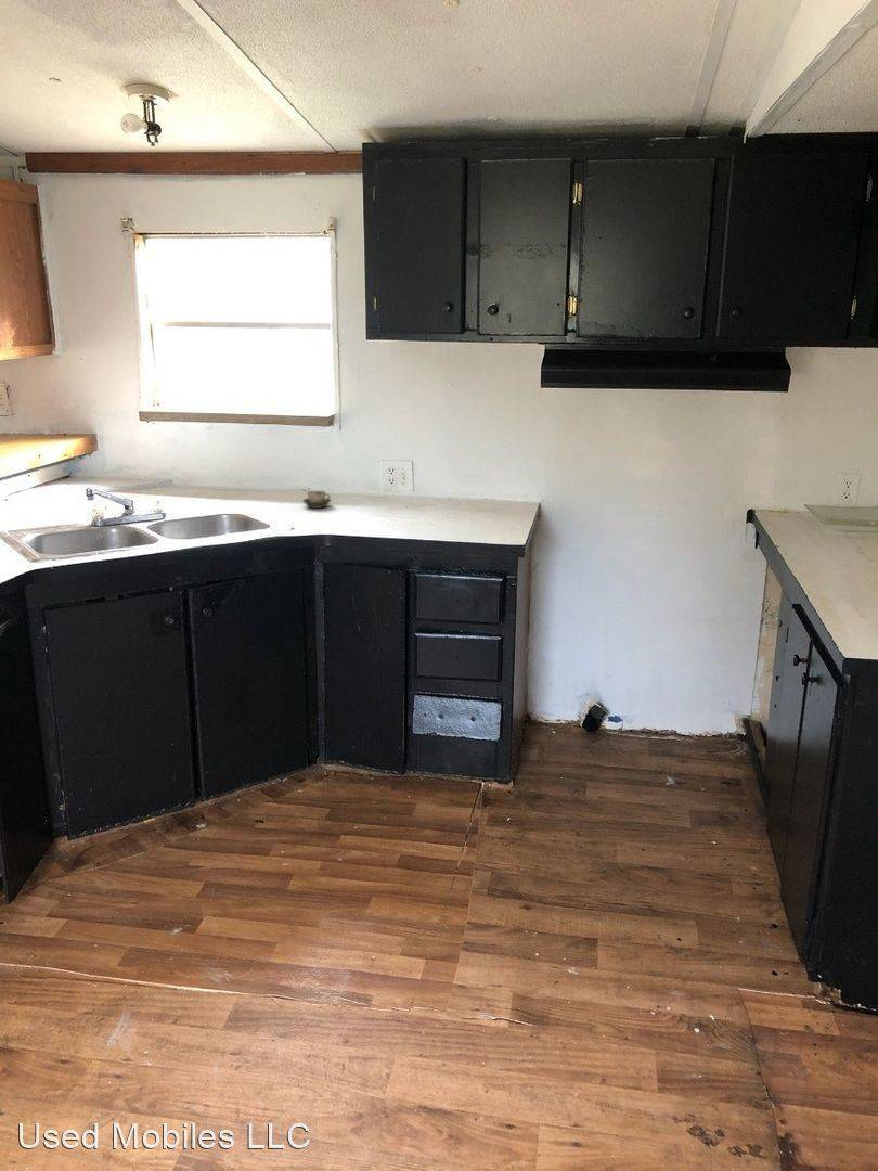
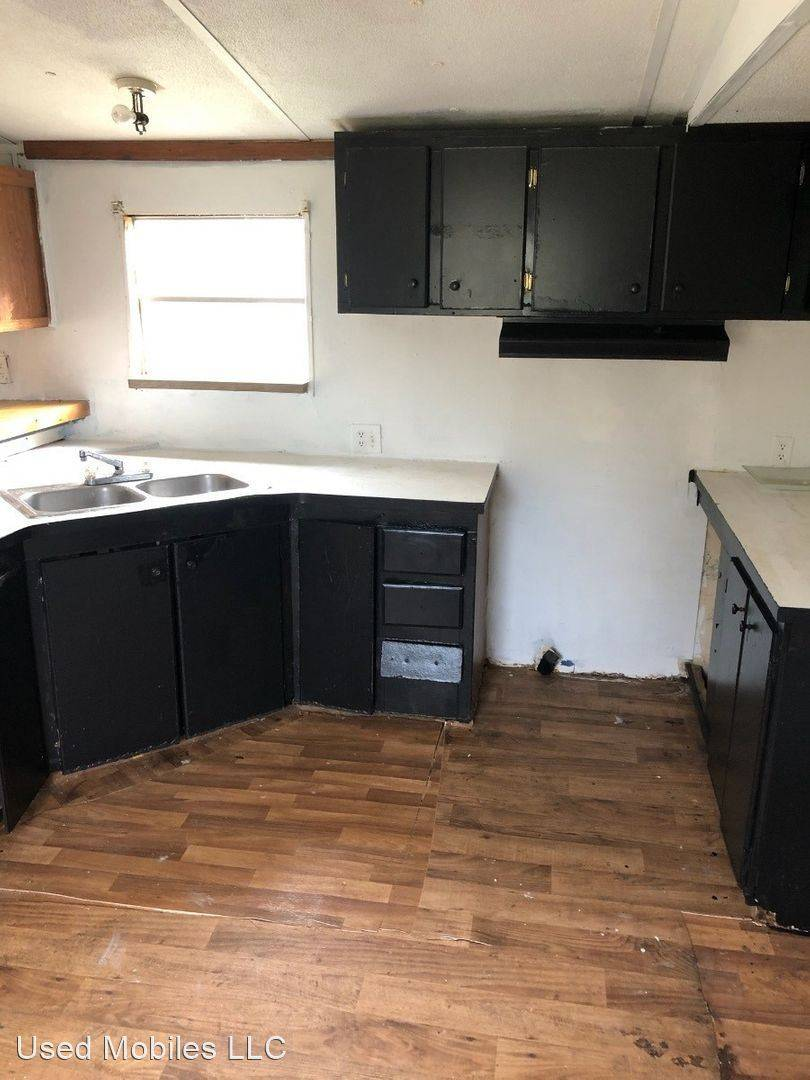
- cup (317, 499)
